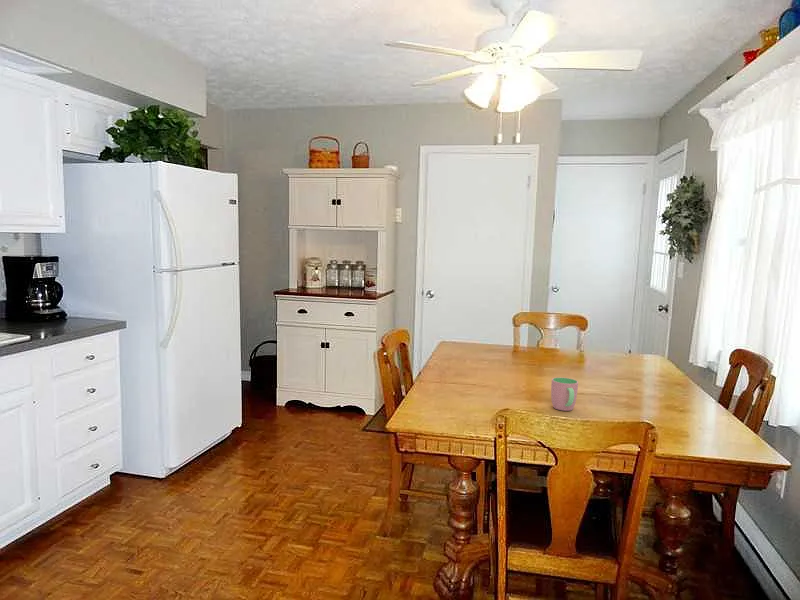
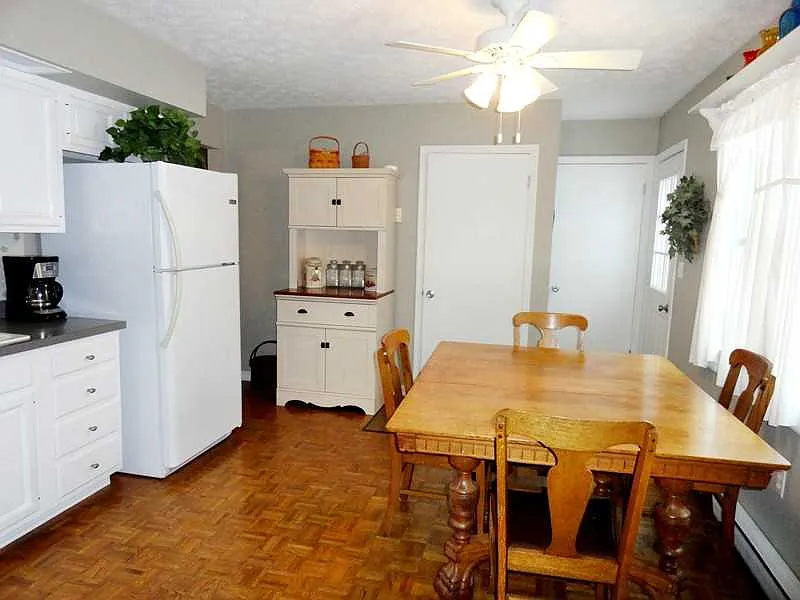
- cup (565, 395)
